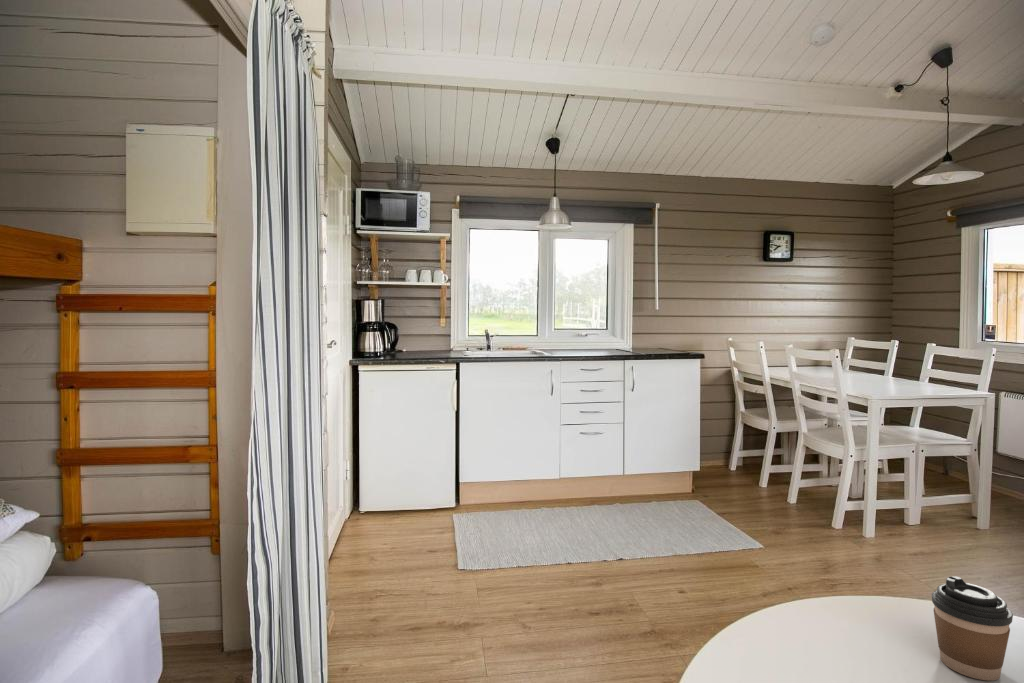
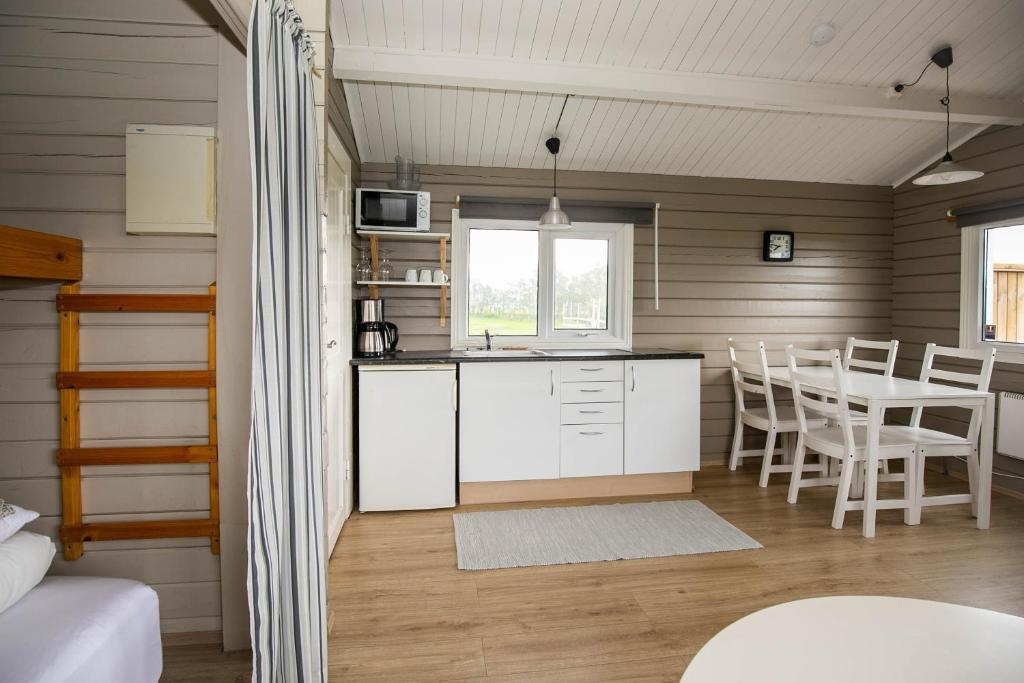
- coffee cup (970, 625)
